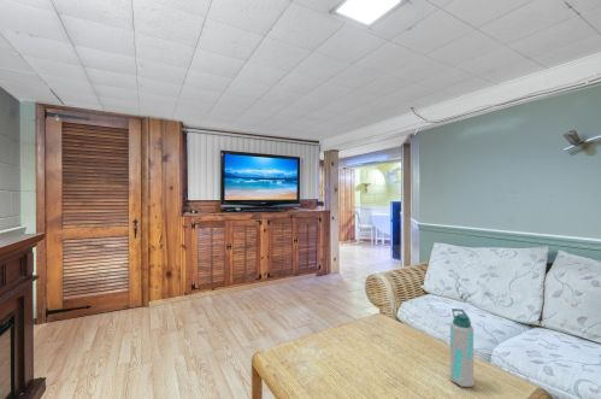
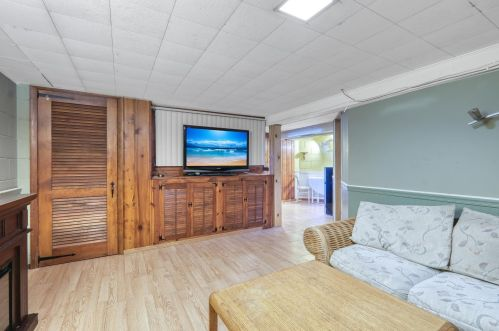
- water bottle (460, 346)
